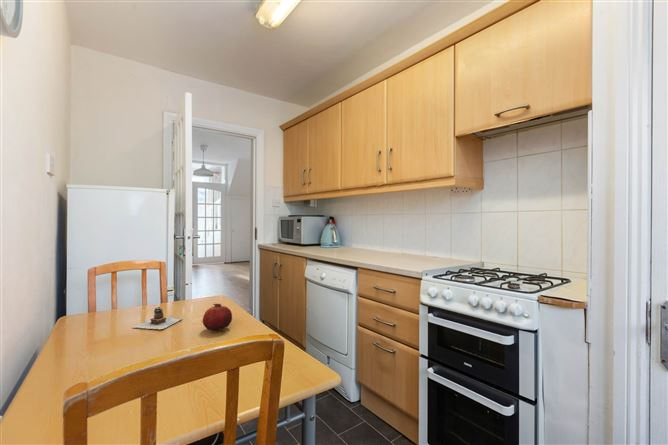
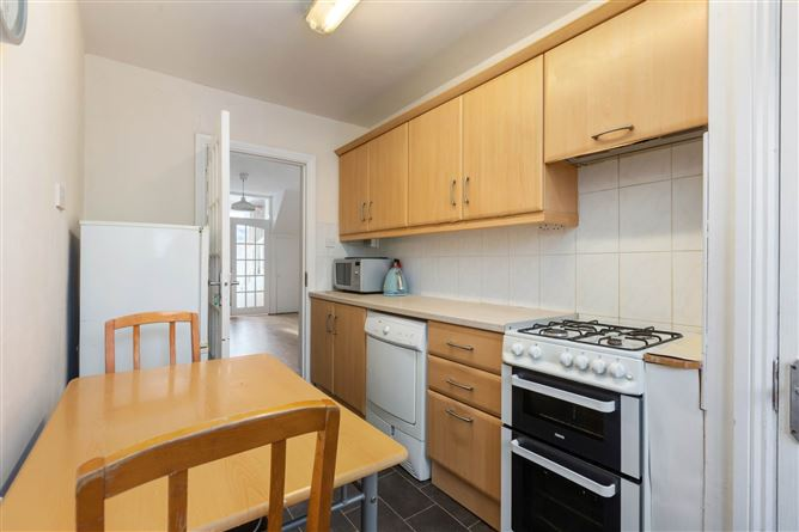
- teapot (158, 314)
- fruit (217, 316)
